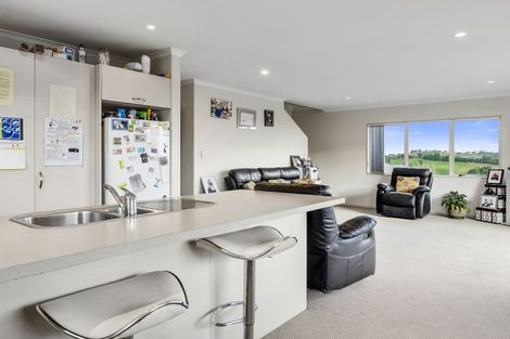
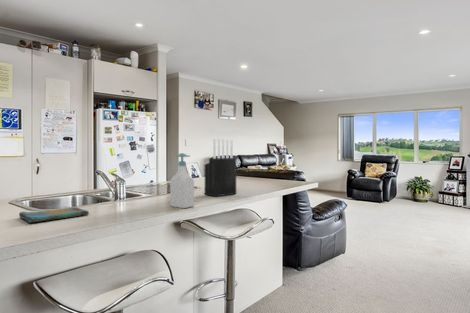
+ soap bottle (183, 179)
+ knife block (219, 167)
+ dish towel (54, 213)
